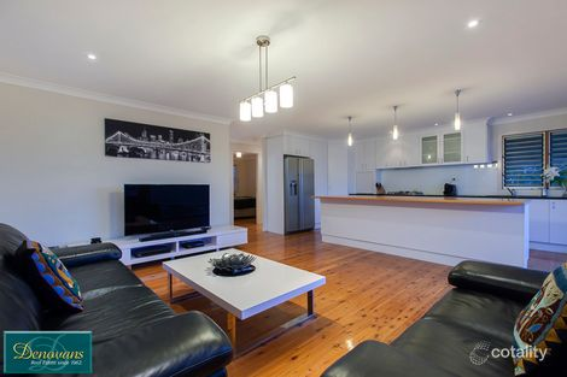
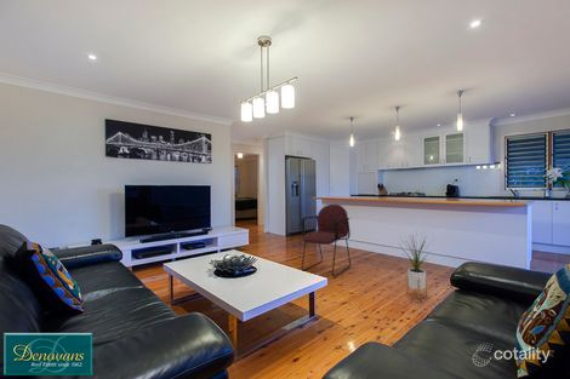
+ house plant (417, 263)
+ armchair (326, 237)
